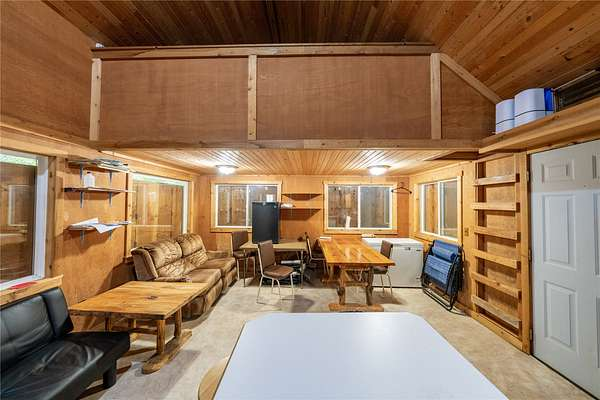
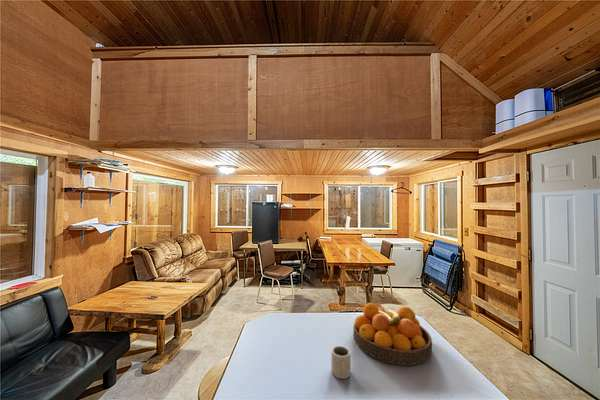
+ cup (341, 363)
+ fruit bowl (390, 324)
